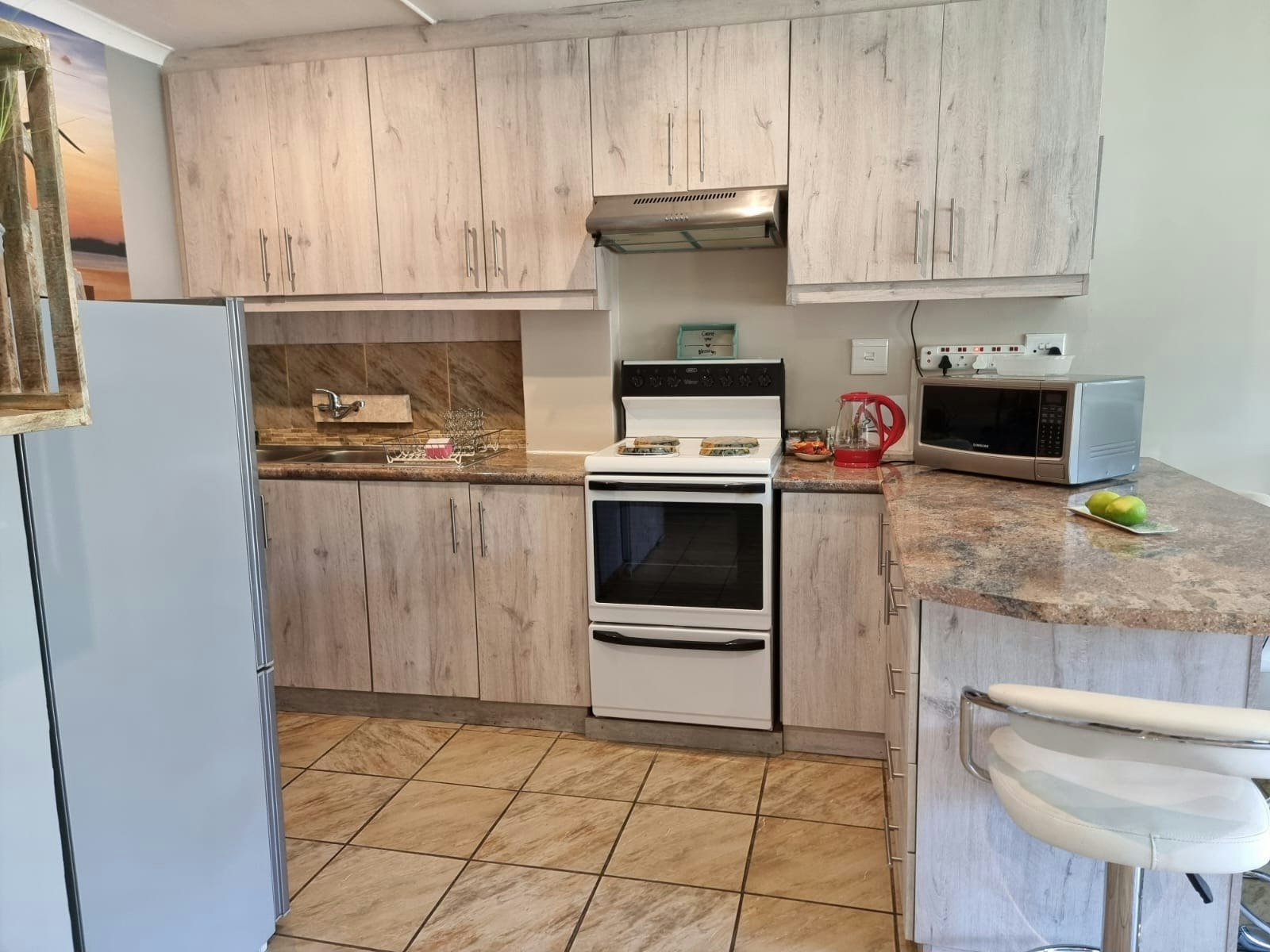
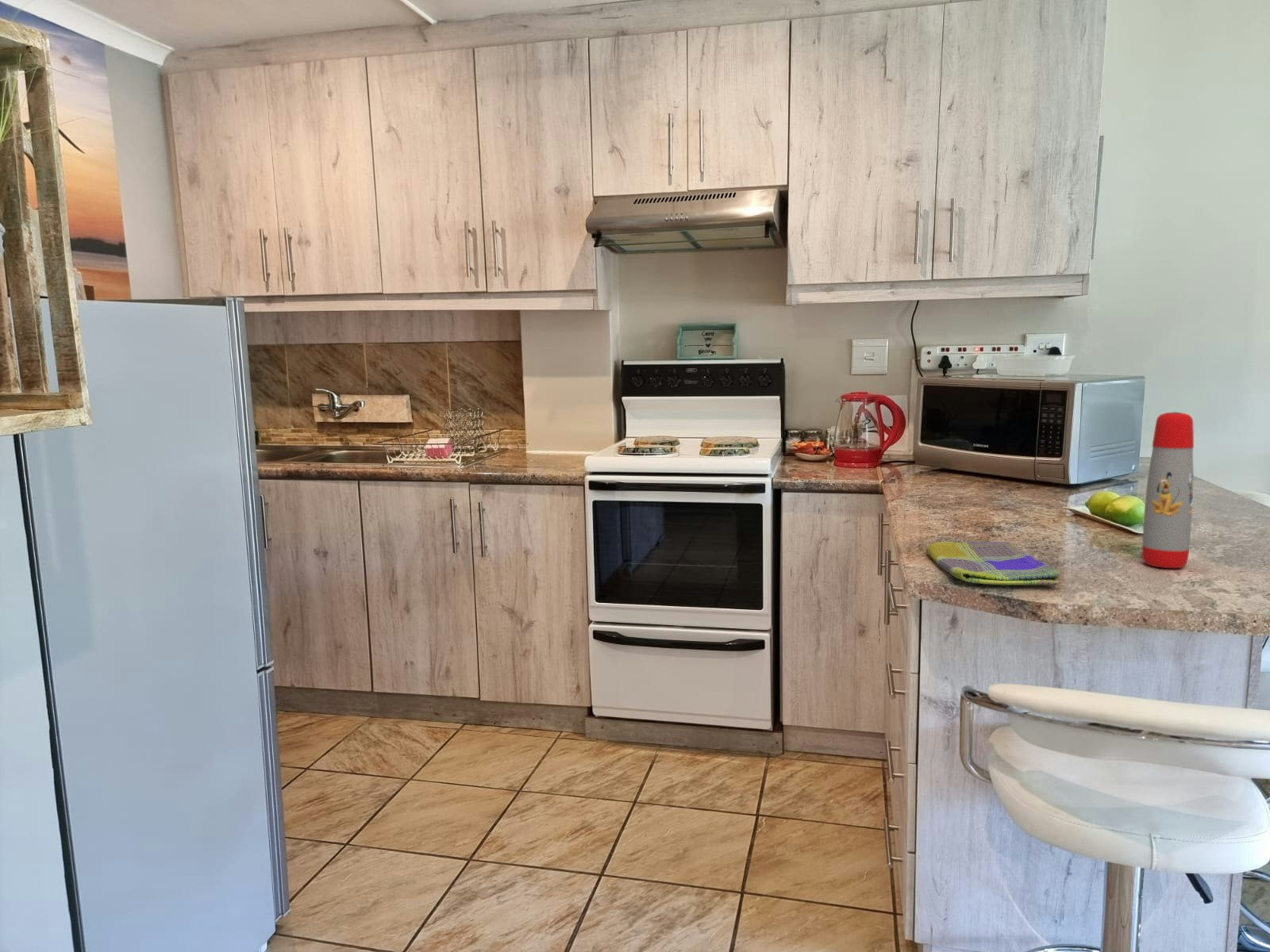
+ water bottle (1169, 489)
+ dish towel (987, 561)
